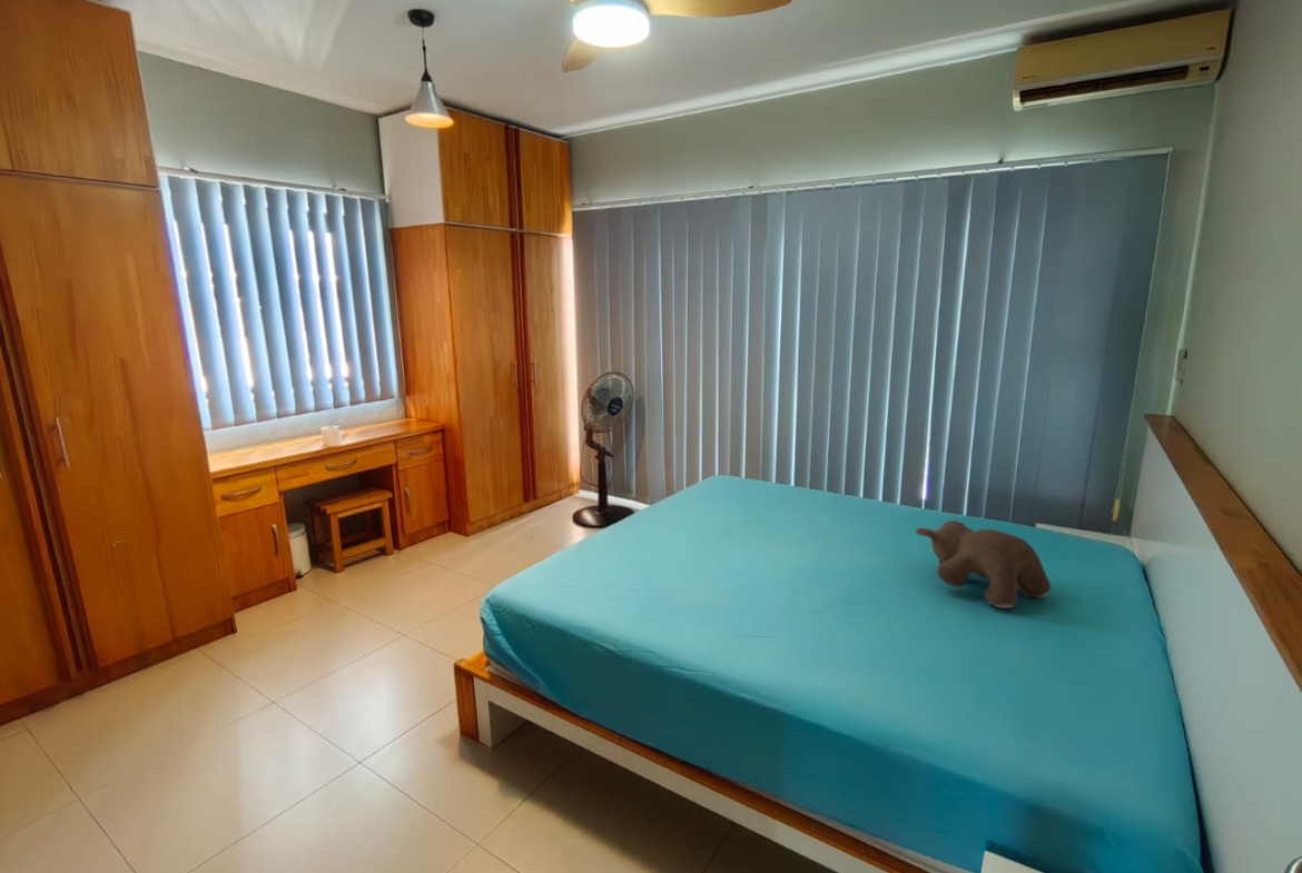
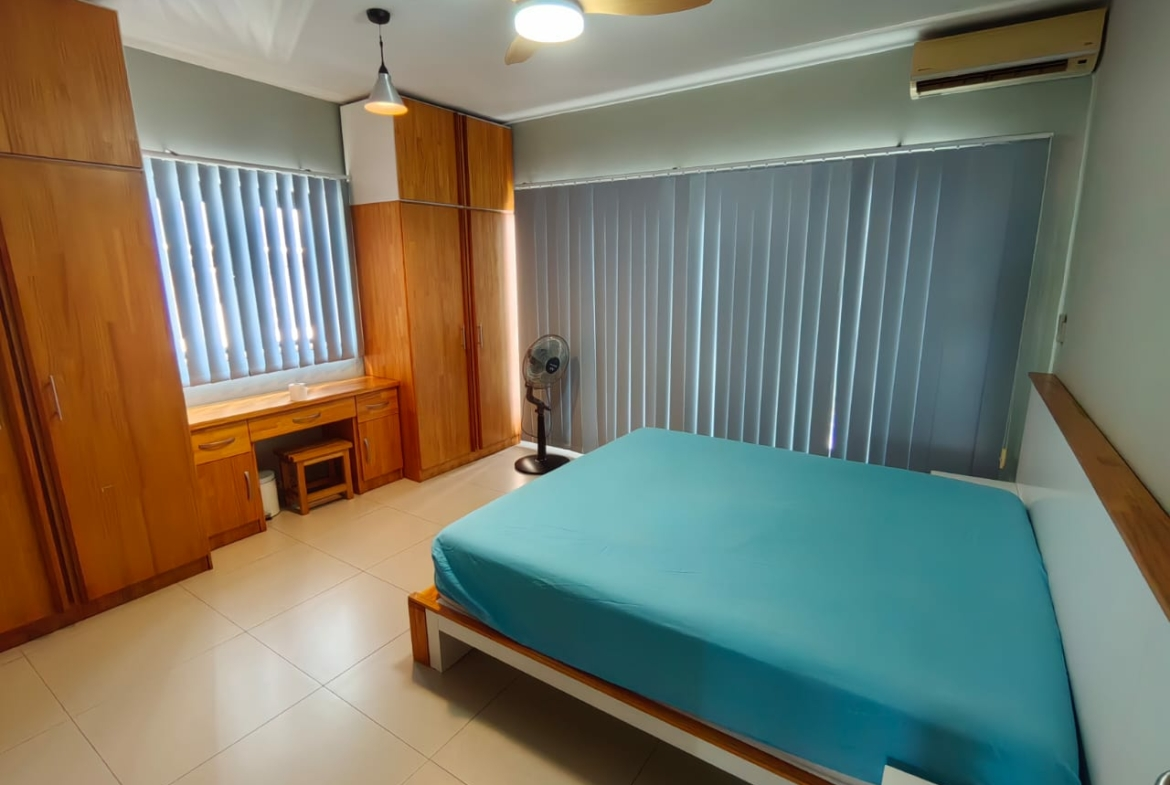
- teddy bear (977, 555)
